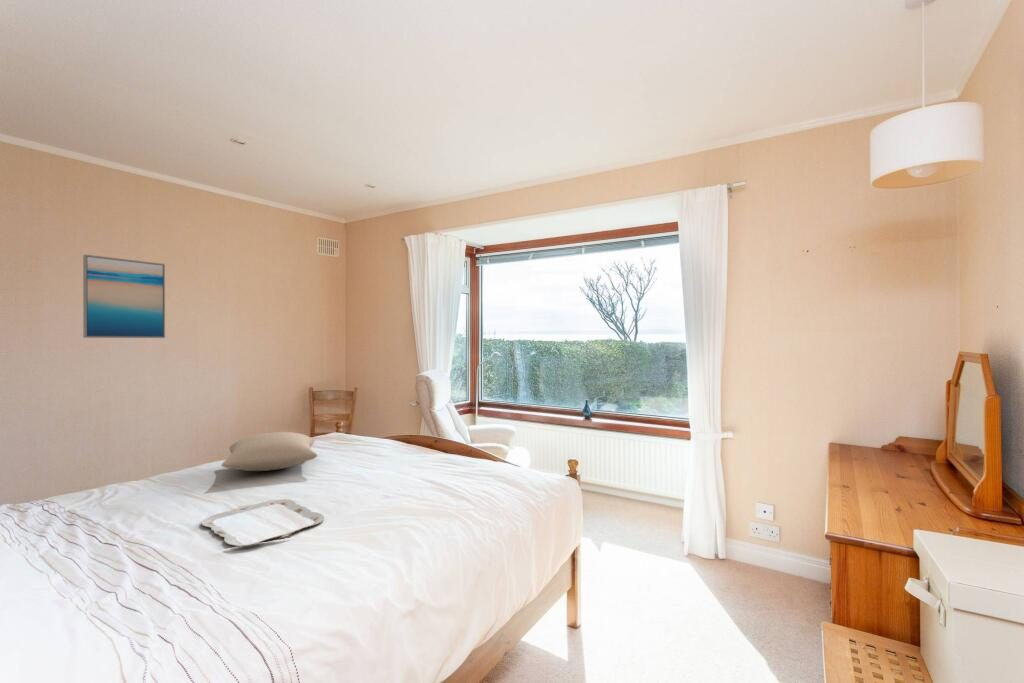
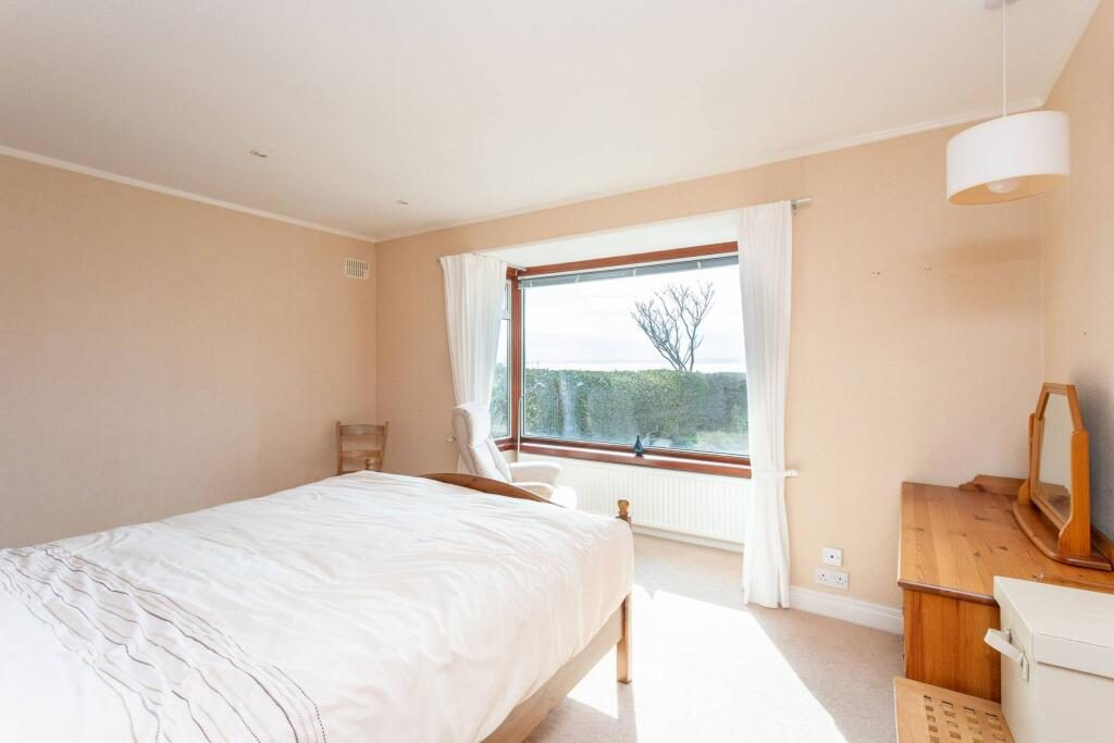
- wall art (126, 298)
- pillow (272, 451)
- serving tray (260, 507)
